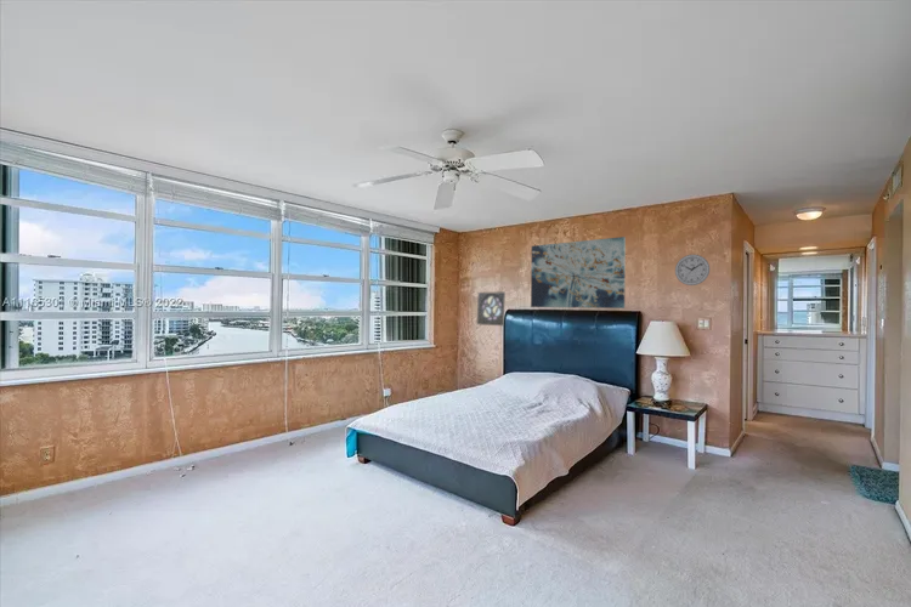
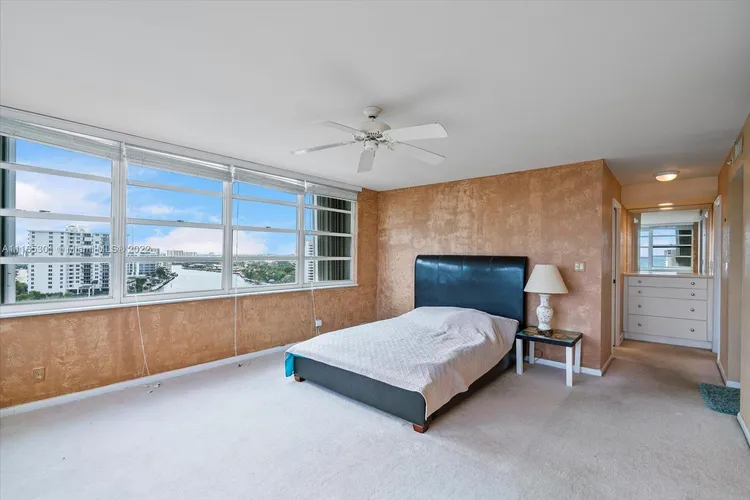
- wall art (575, 274)
- wall ornament (491, 308)
- wall clock (691, 270)
